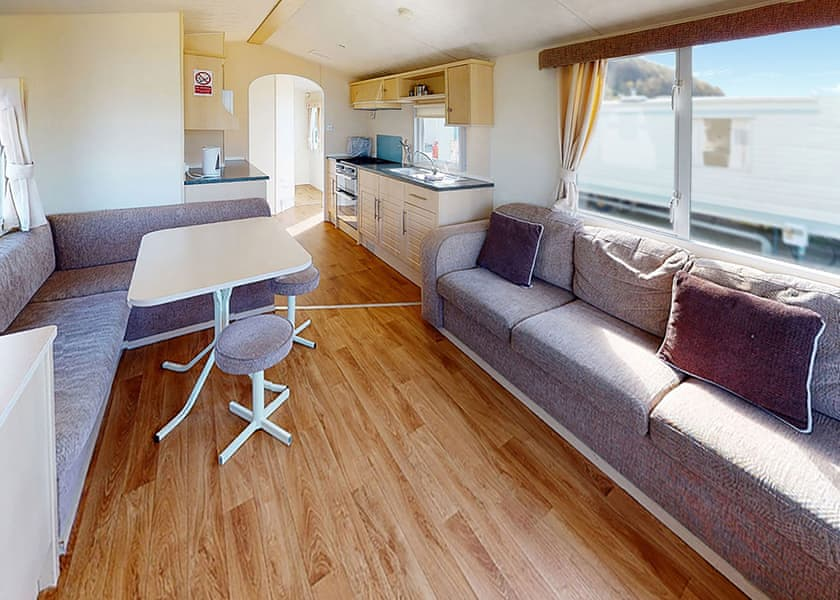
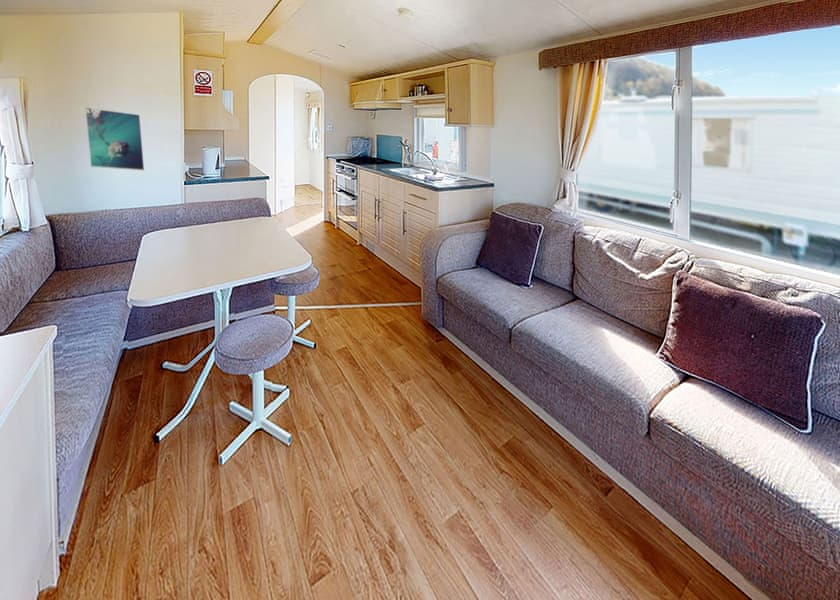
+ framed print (115, 140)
